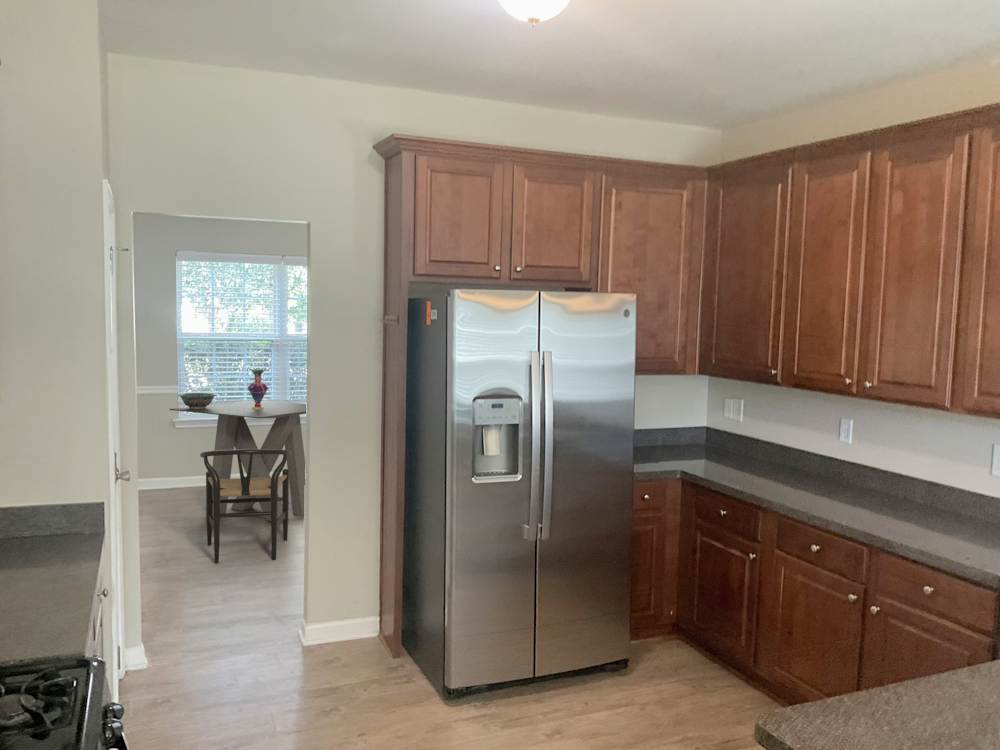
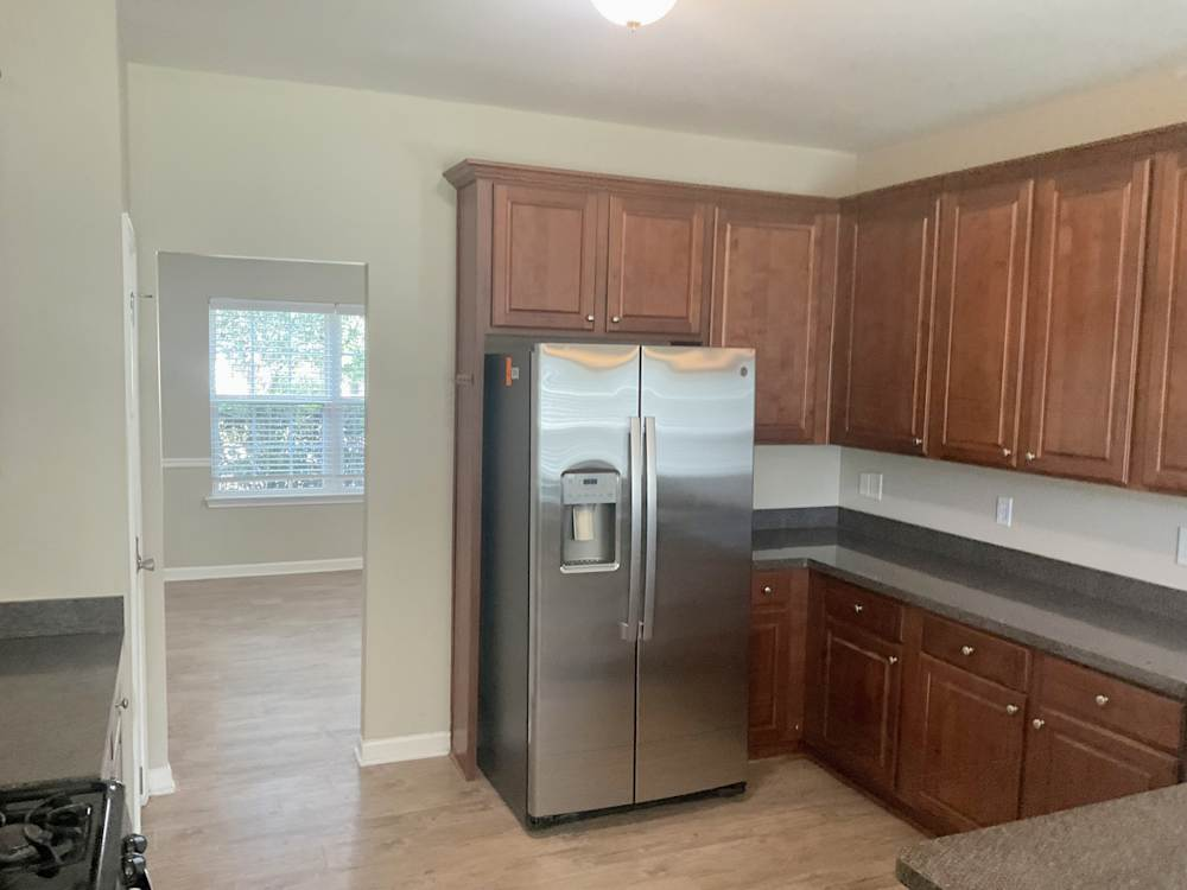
- decorative bowl (197, 401)
- vase (257, 389)
- chair (246, 498)
- dining table (257, 461)
